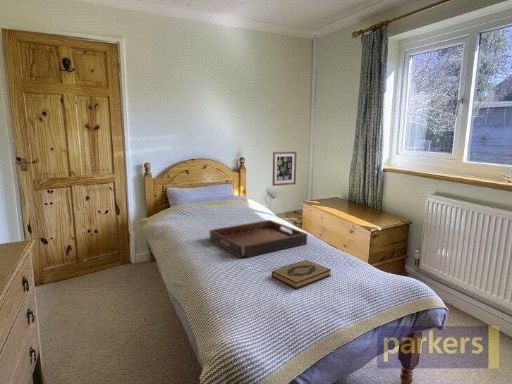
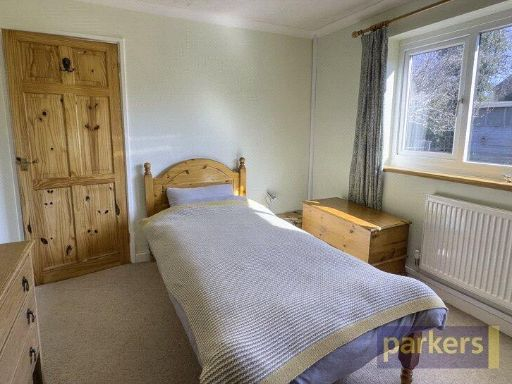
- hardback book (301, 273)
- serving tray (257, 236)
- wall art (284, 168)
